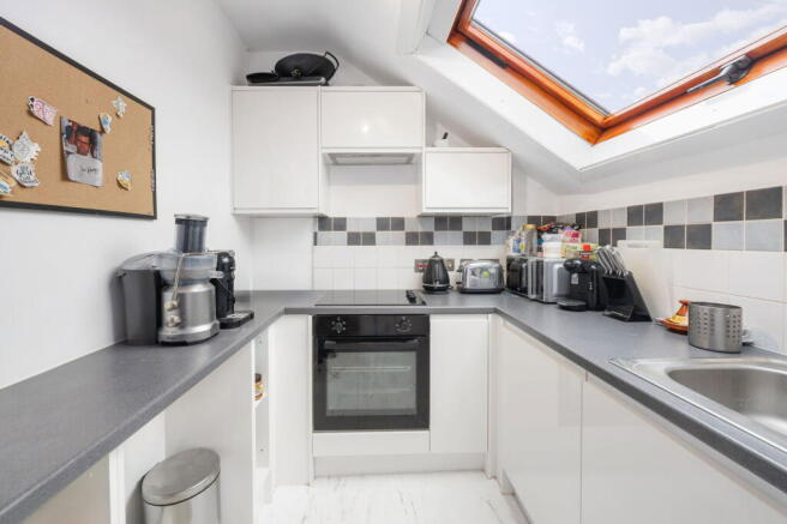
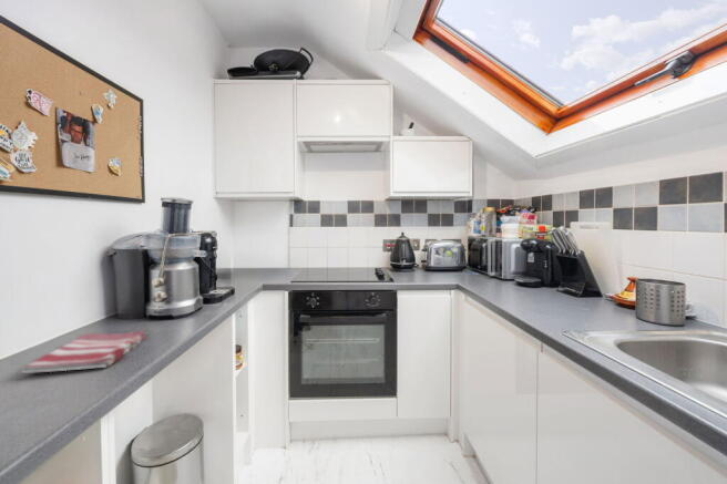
+ dish towel (92, 348)
